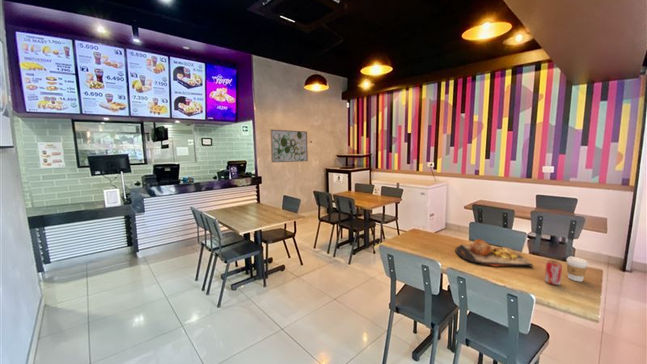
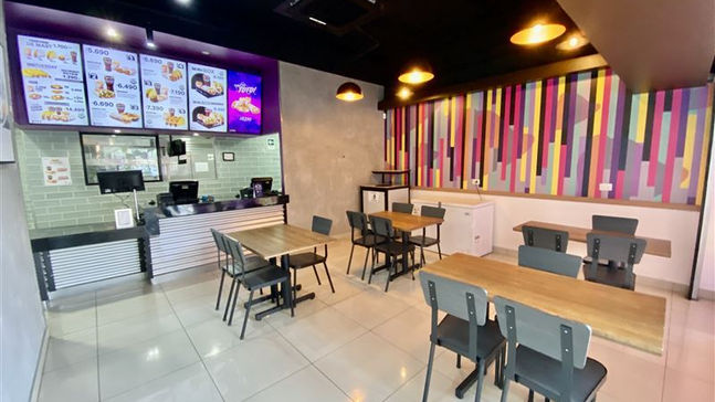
- wall art (290, 146)
- beverage can (553, 272)
- coffee cup (576, 268)
- food tray (488, 248)
